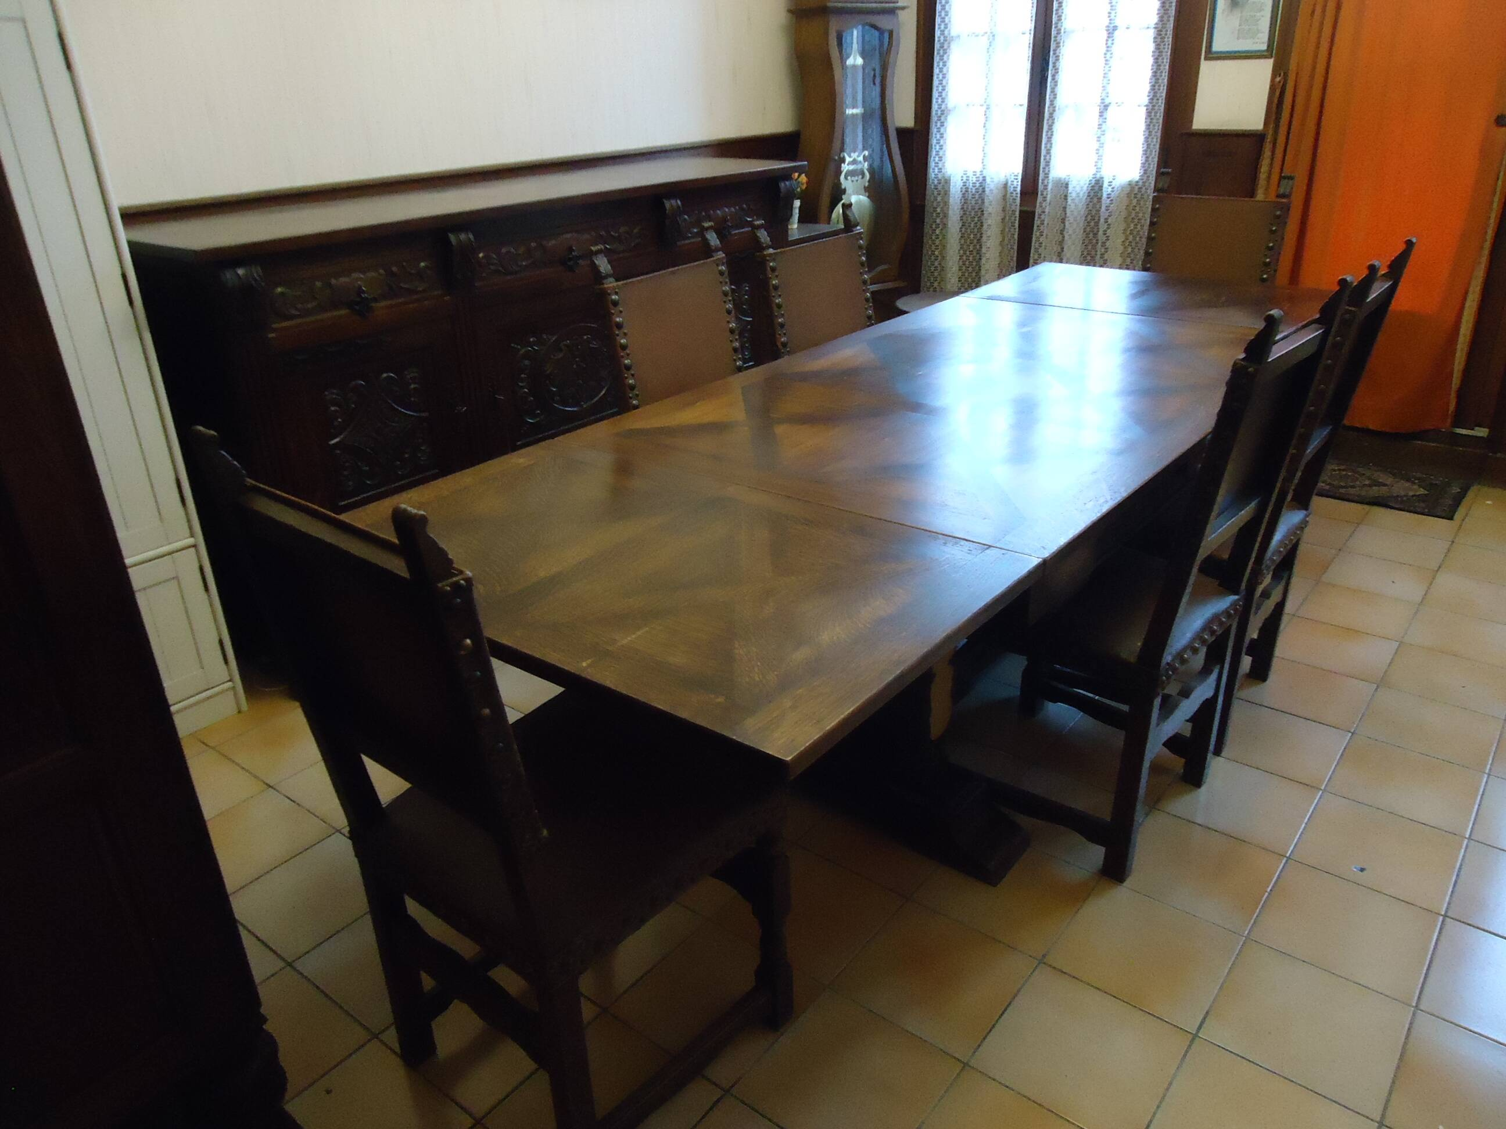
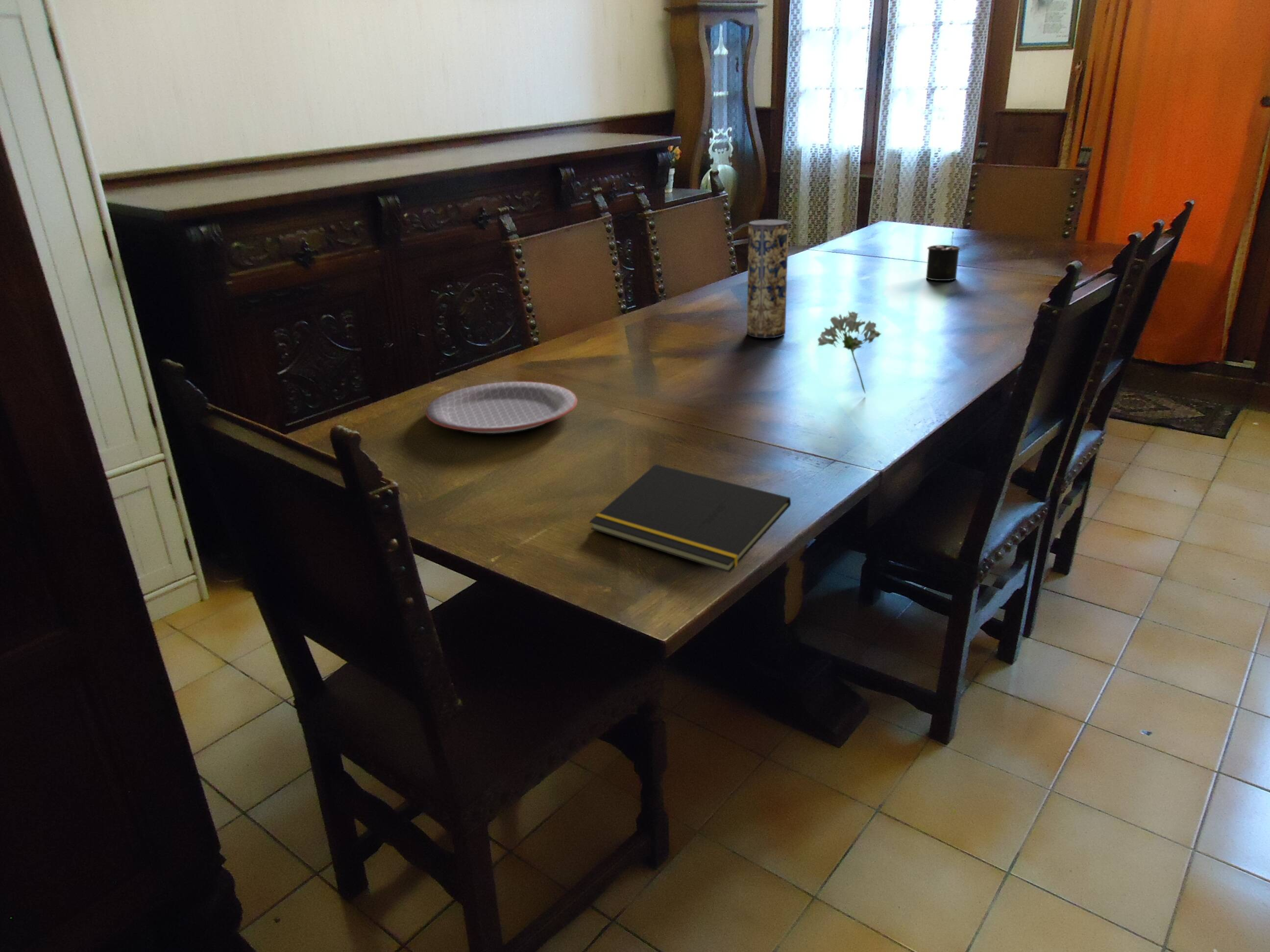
+ notepad (689, 513)
+ vase (767, 279)
+ plate (503, 409)
+ candle (943, 256)
+ flower (850, 349)
